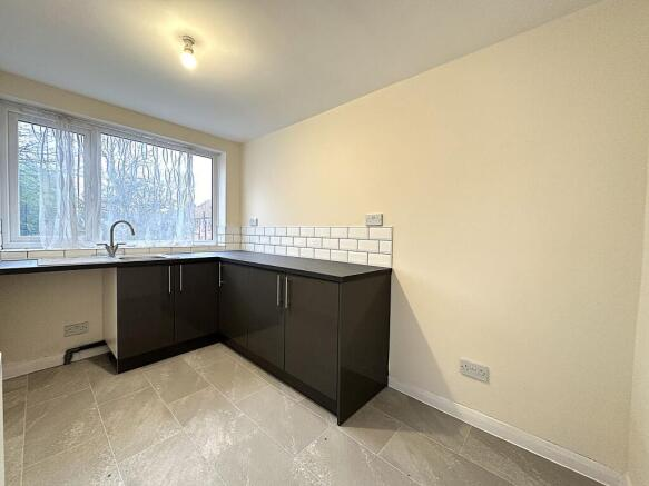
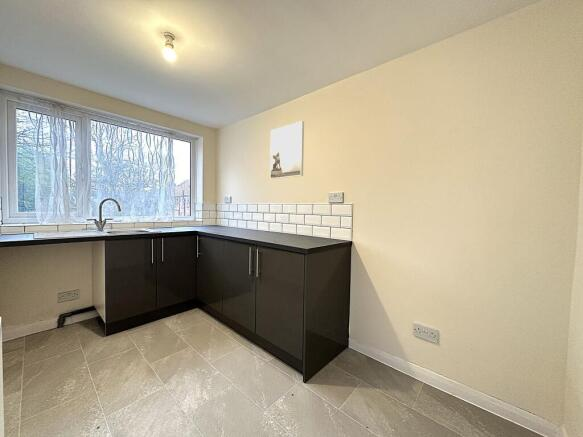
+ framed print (286, 151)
